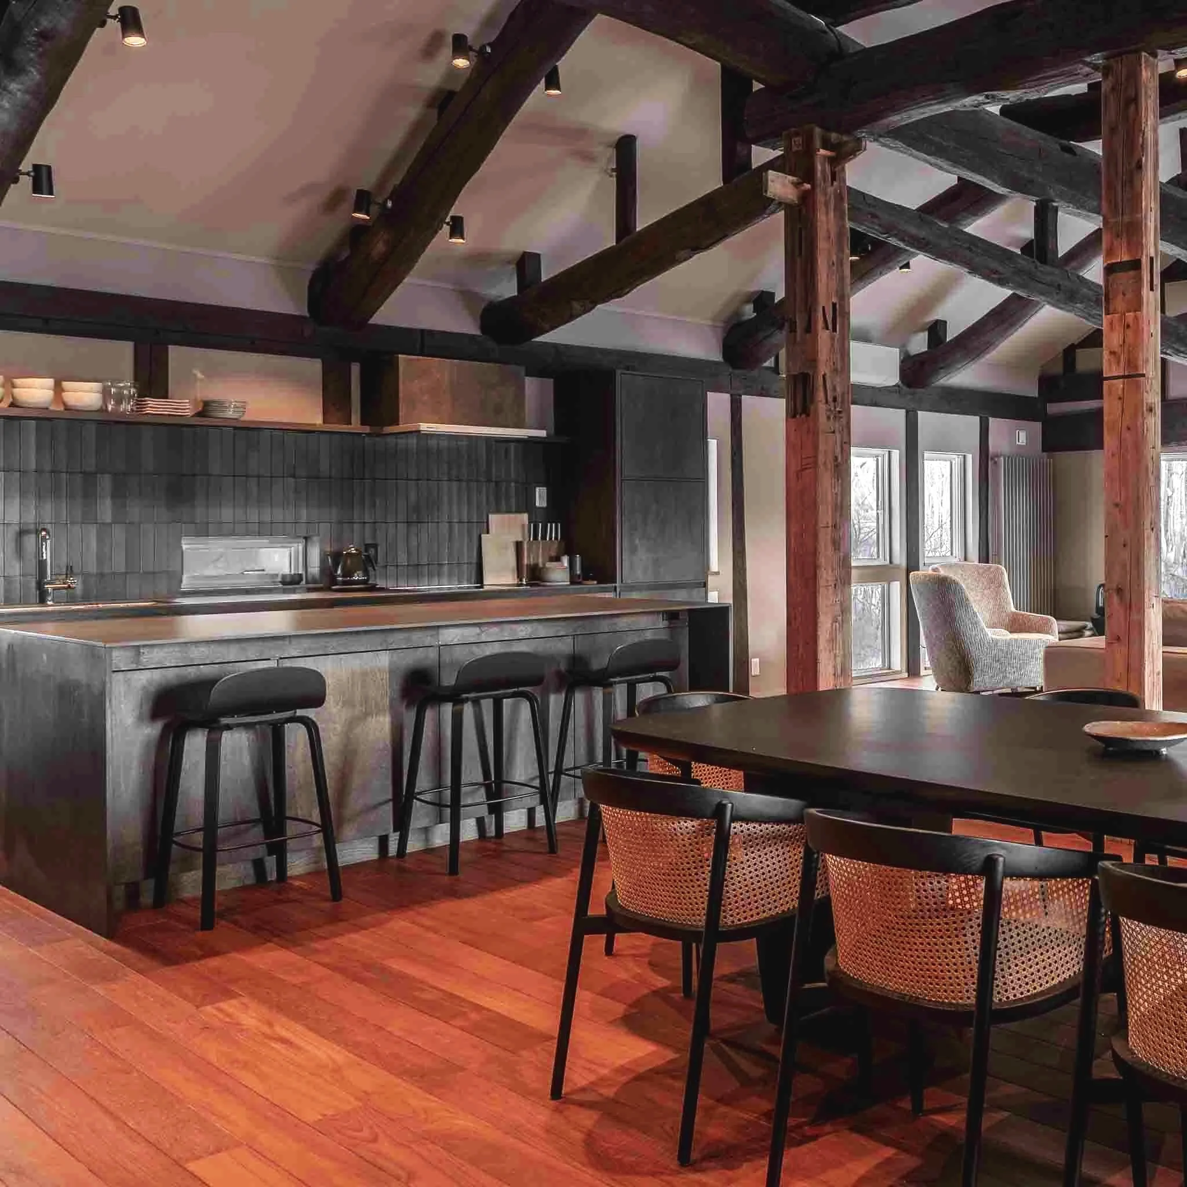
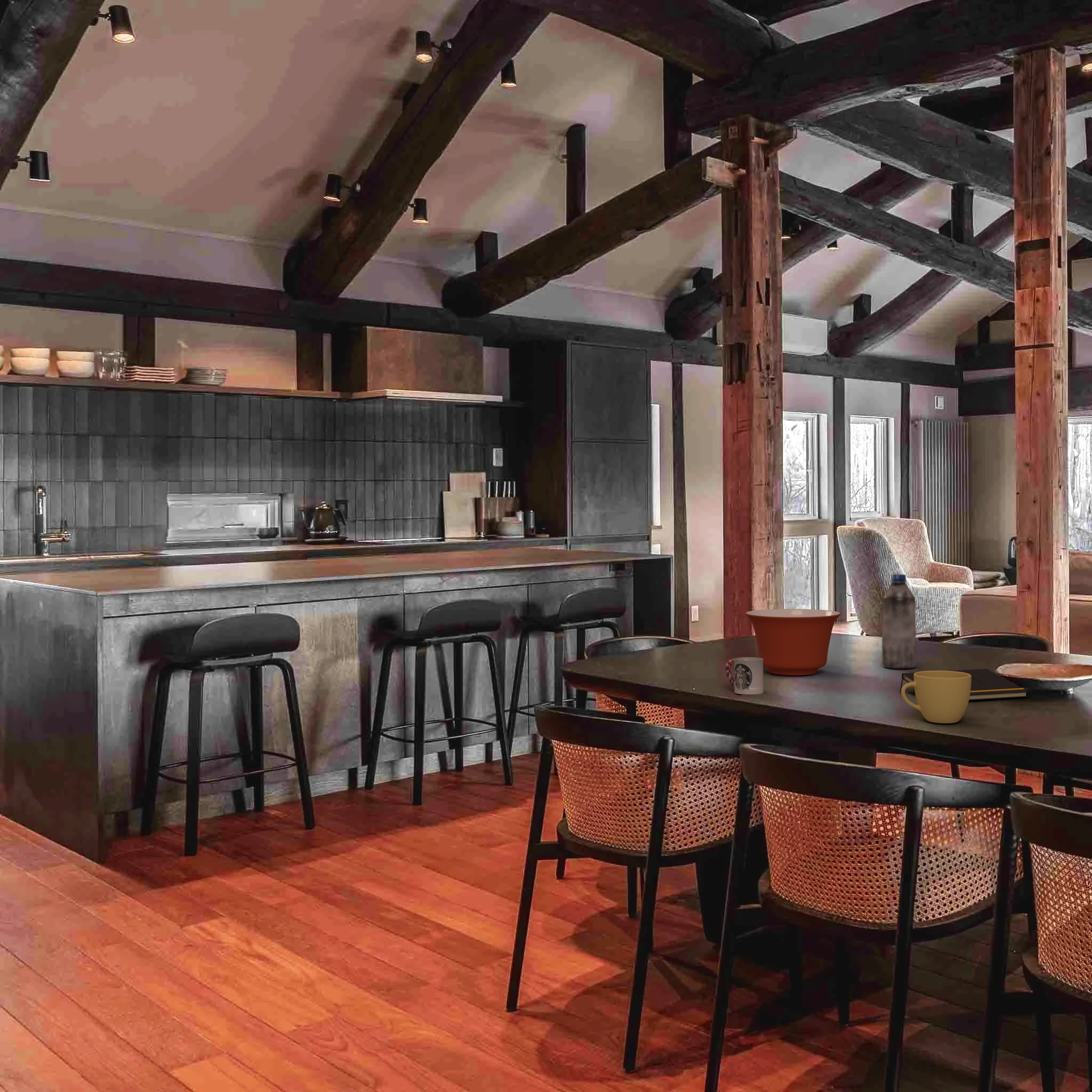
+ cup (743, 675)
+ notepad (971, 685)
+ water bottle (899, 620)
+ mixing bowl (793, 642)
+ cup (935, 697)
